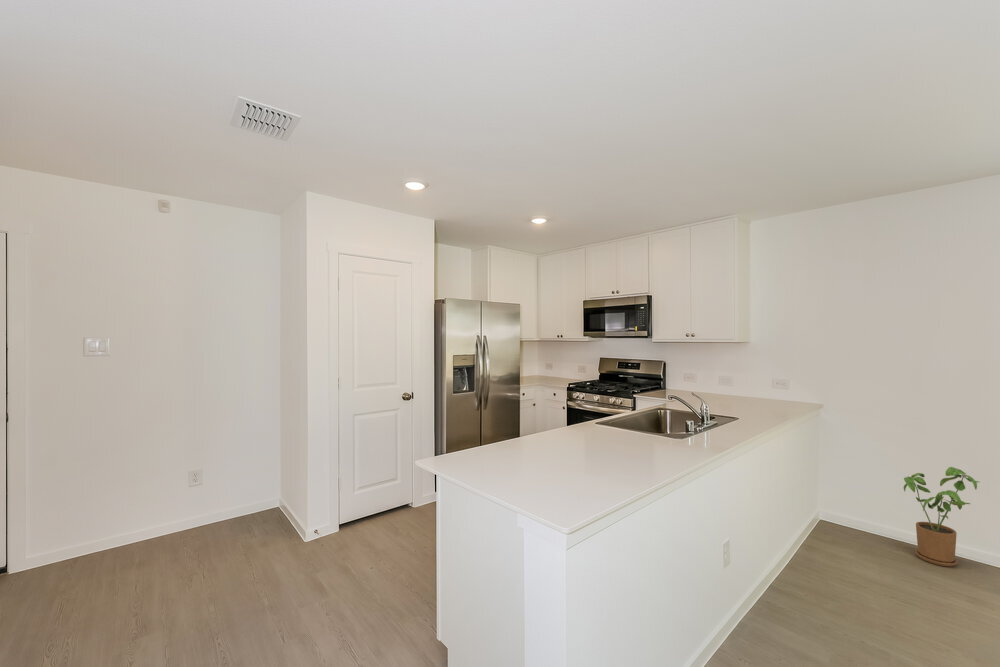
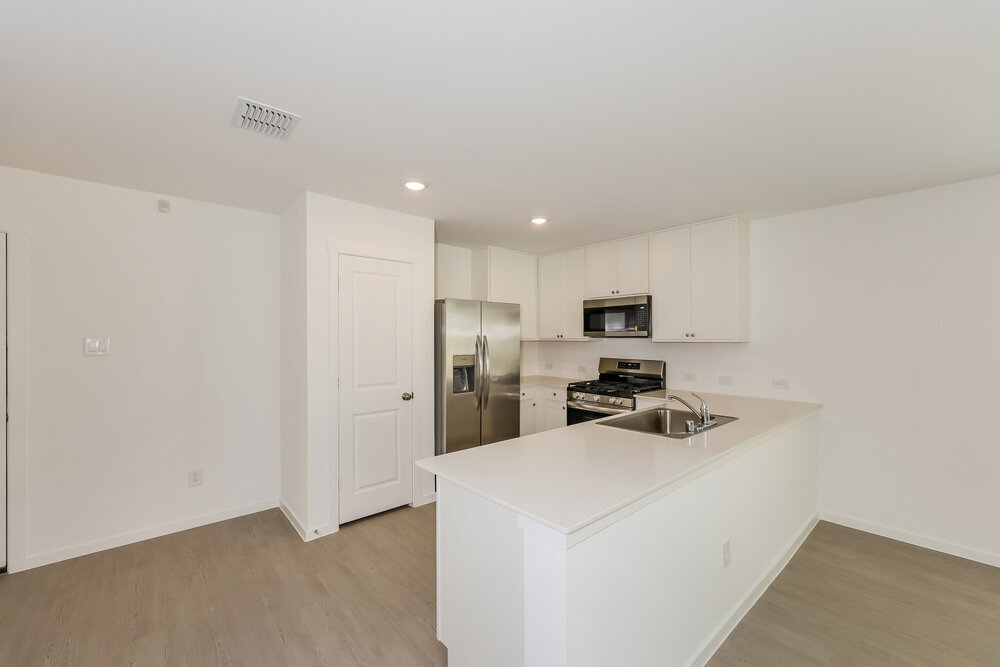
- house plant (939, 514)
